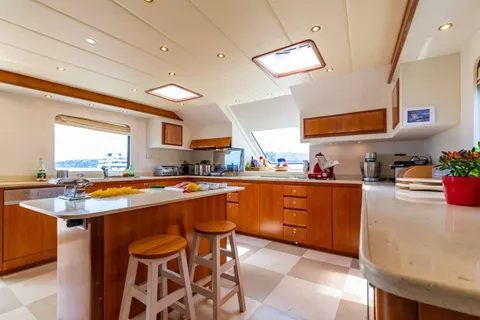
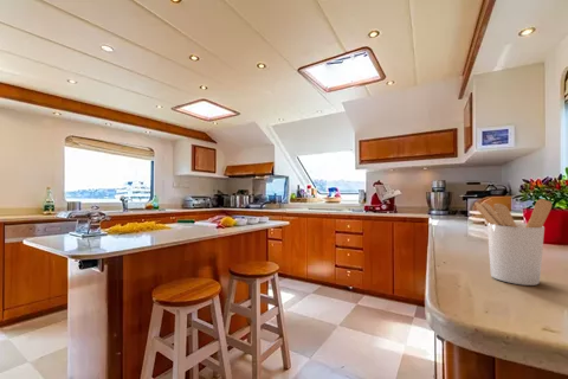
+ utensil holder (506, 239)
